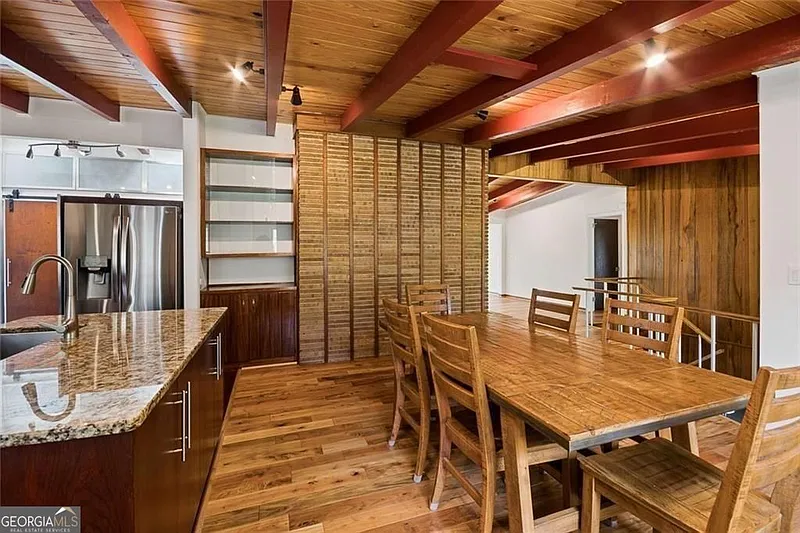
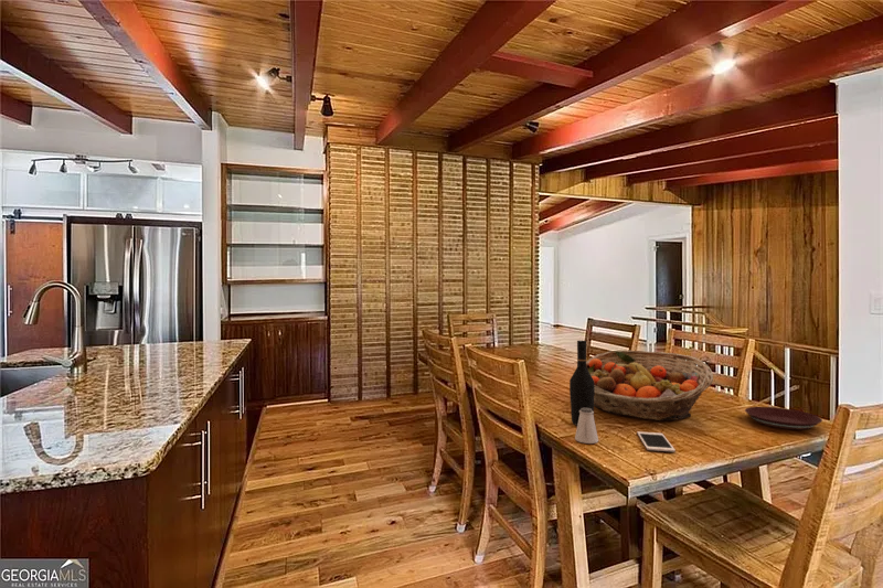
+ cell phone (655, 440)
+ fruit basket (640, 382)
+ saltshaker (586, 424)
+ plate (781, 418)
+ wine bottle (582, 382)
